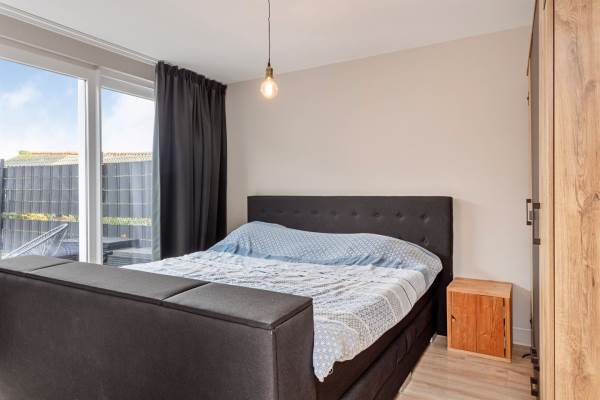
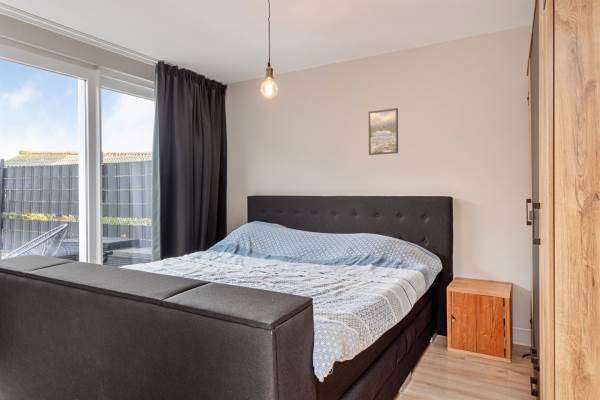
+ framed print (383, 132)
